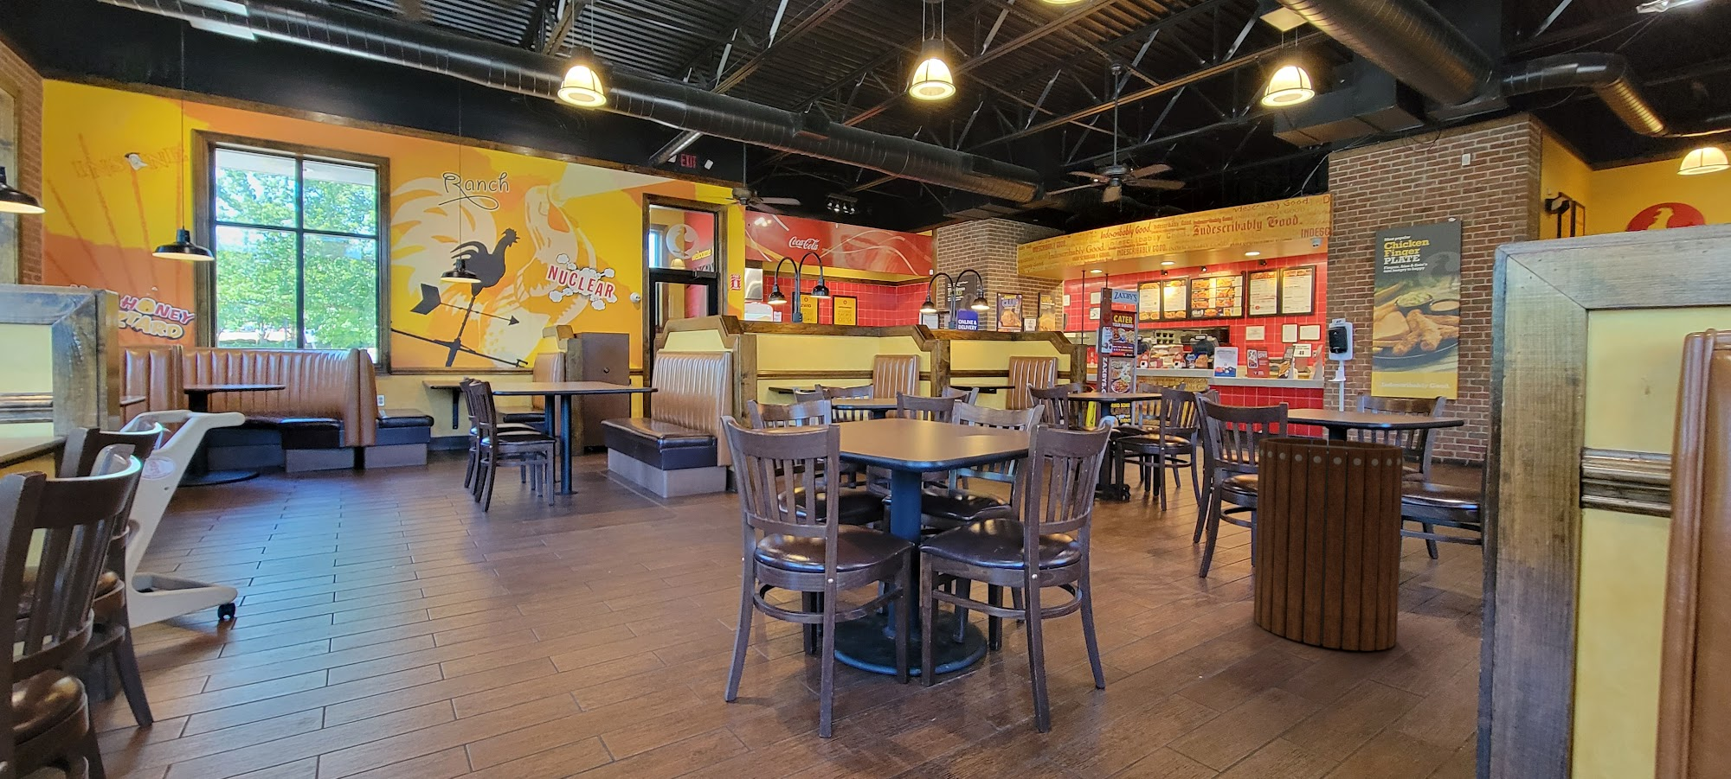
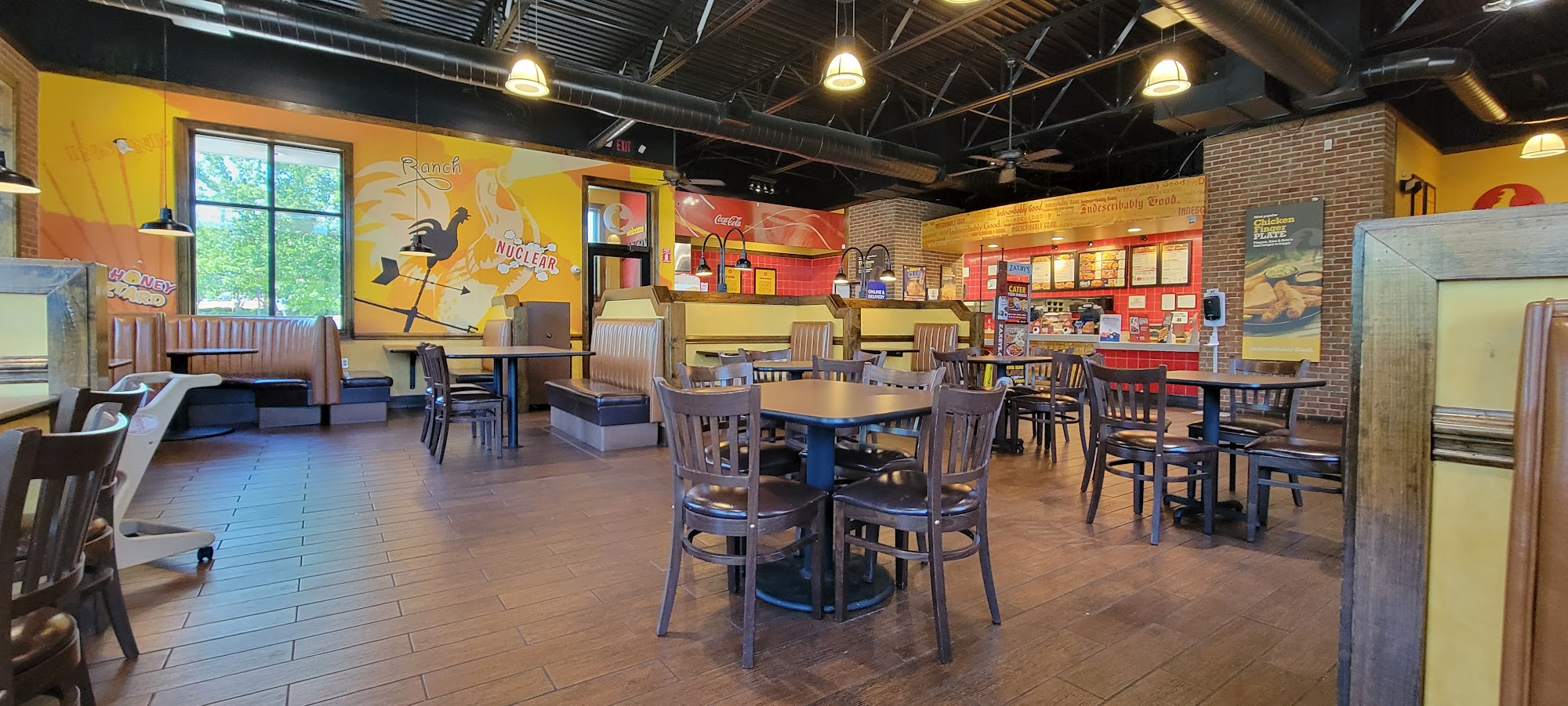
- trash can (1325, 535)
